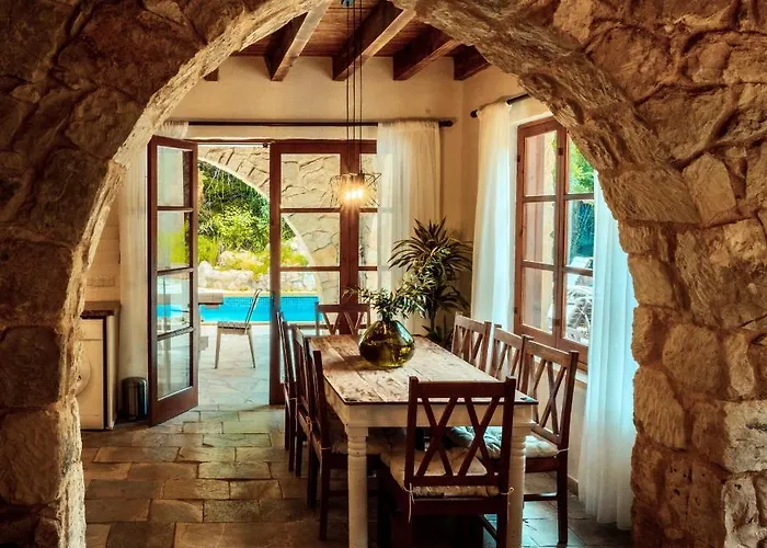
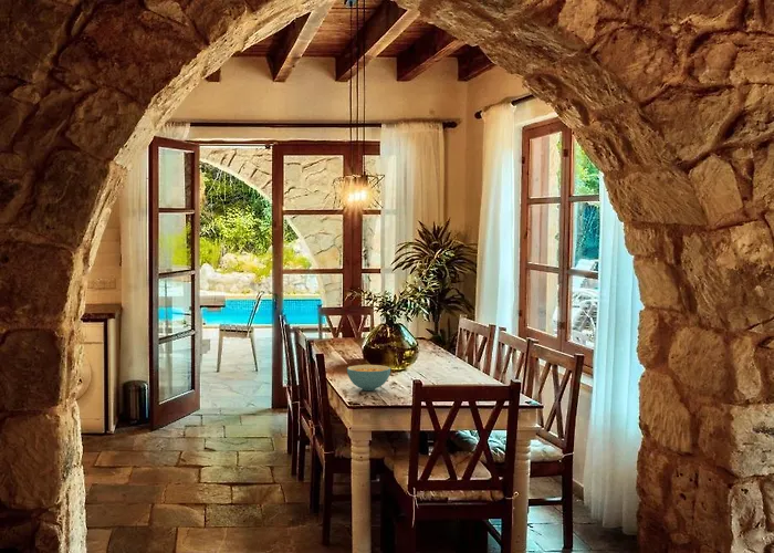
+ cereal bowl (368, 378)
